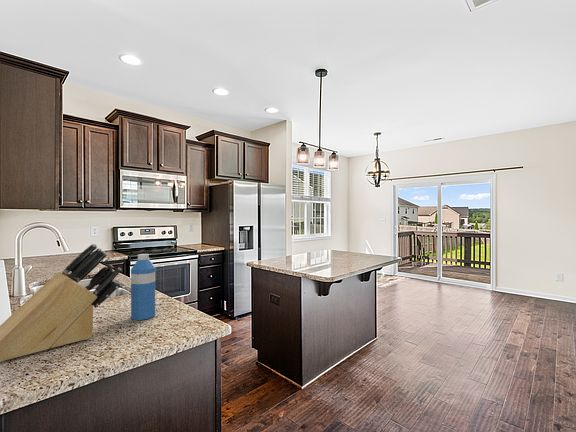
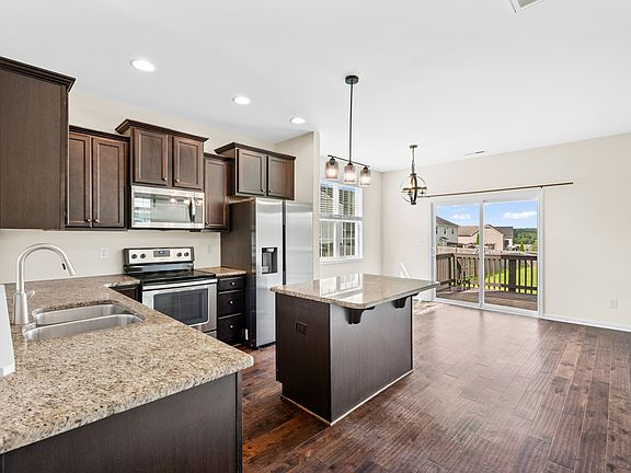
- water bottle (143, 285)
- knife block (58, 294)
